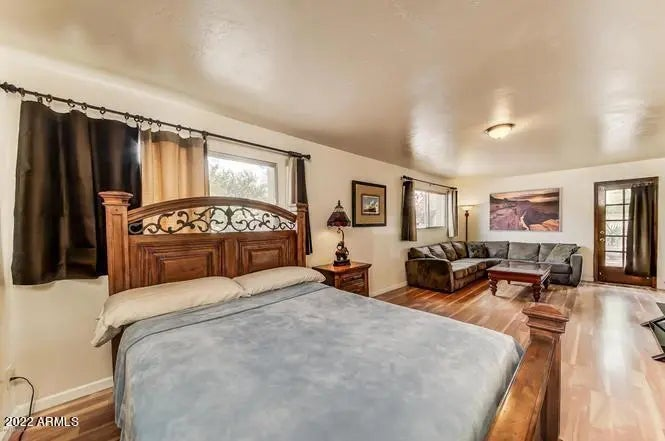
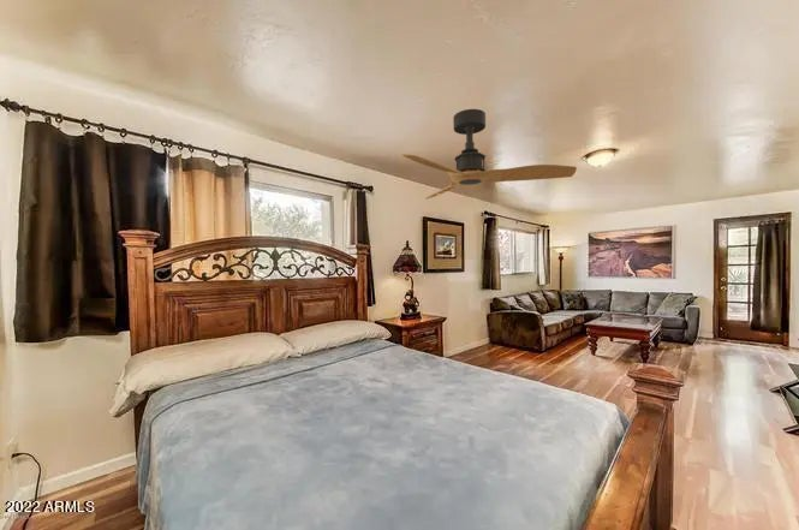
+ ceiling fan (484, 155)
